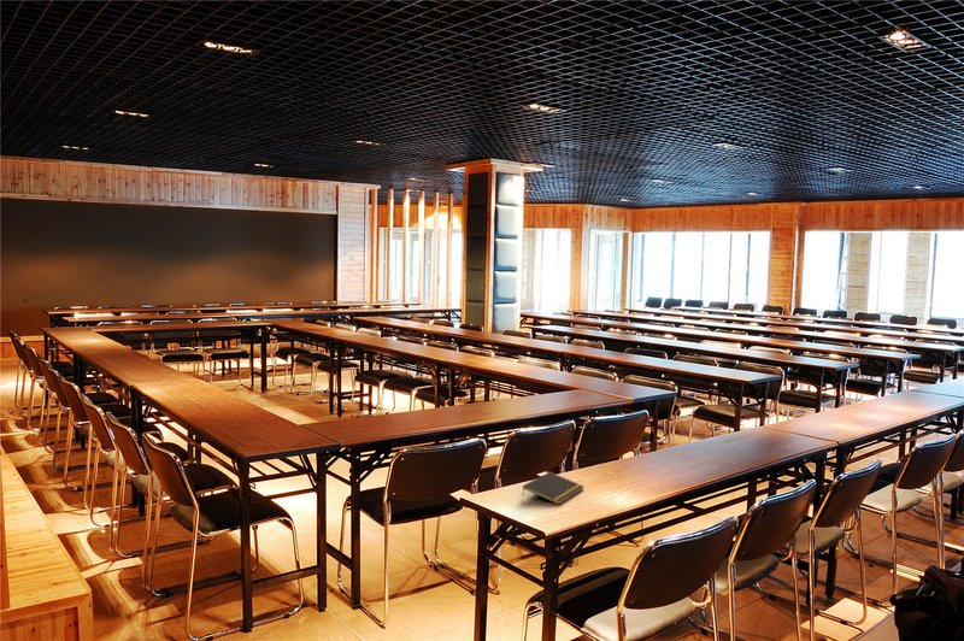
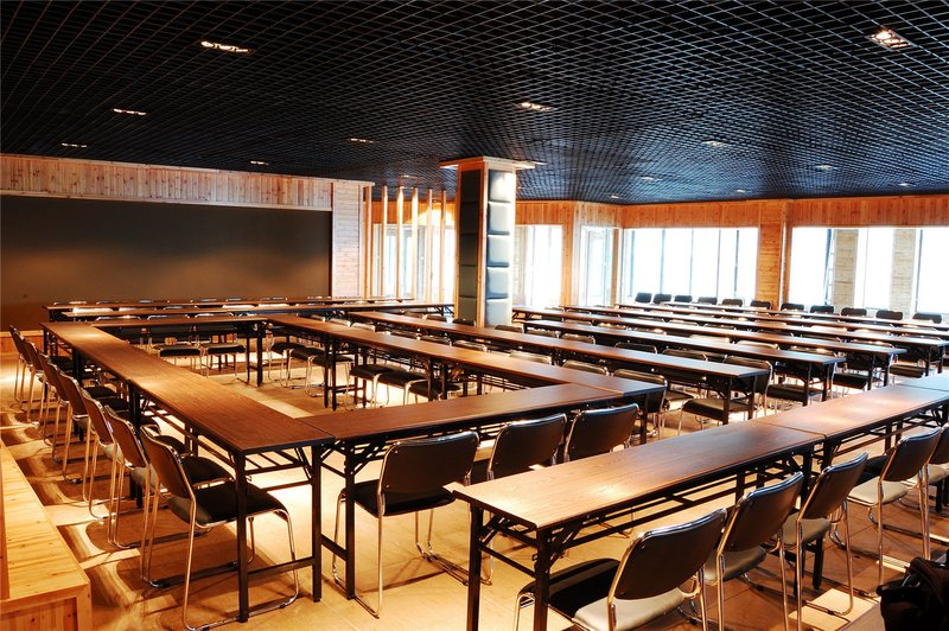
- notepad (553, 487)
